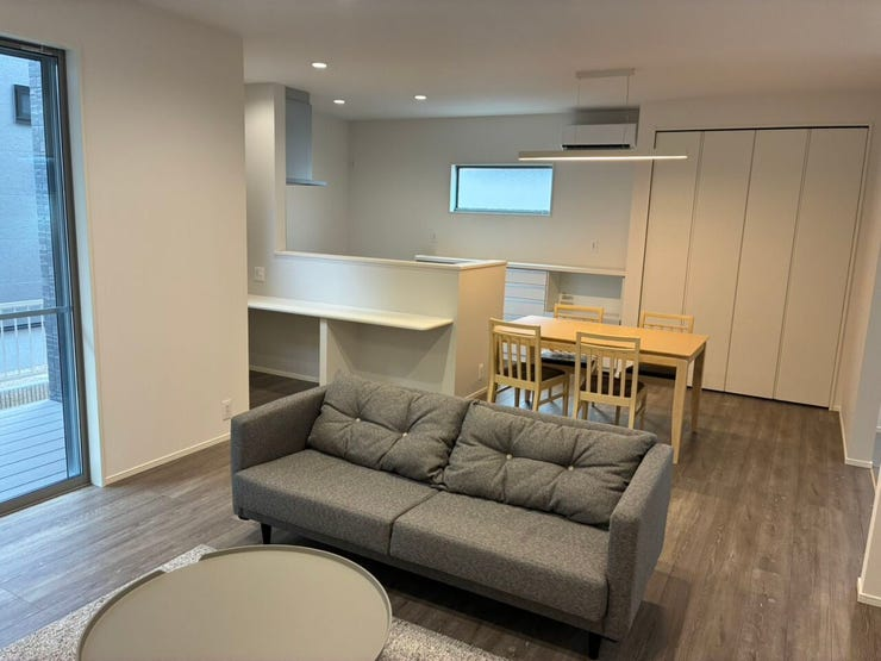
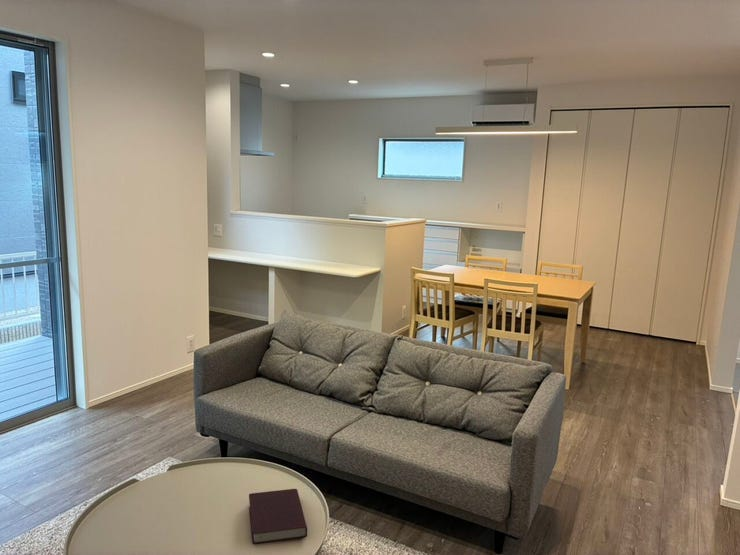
+ book (276, 514)
